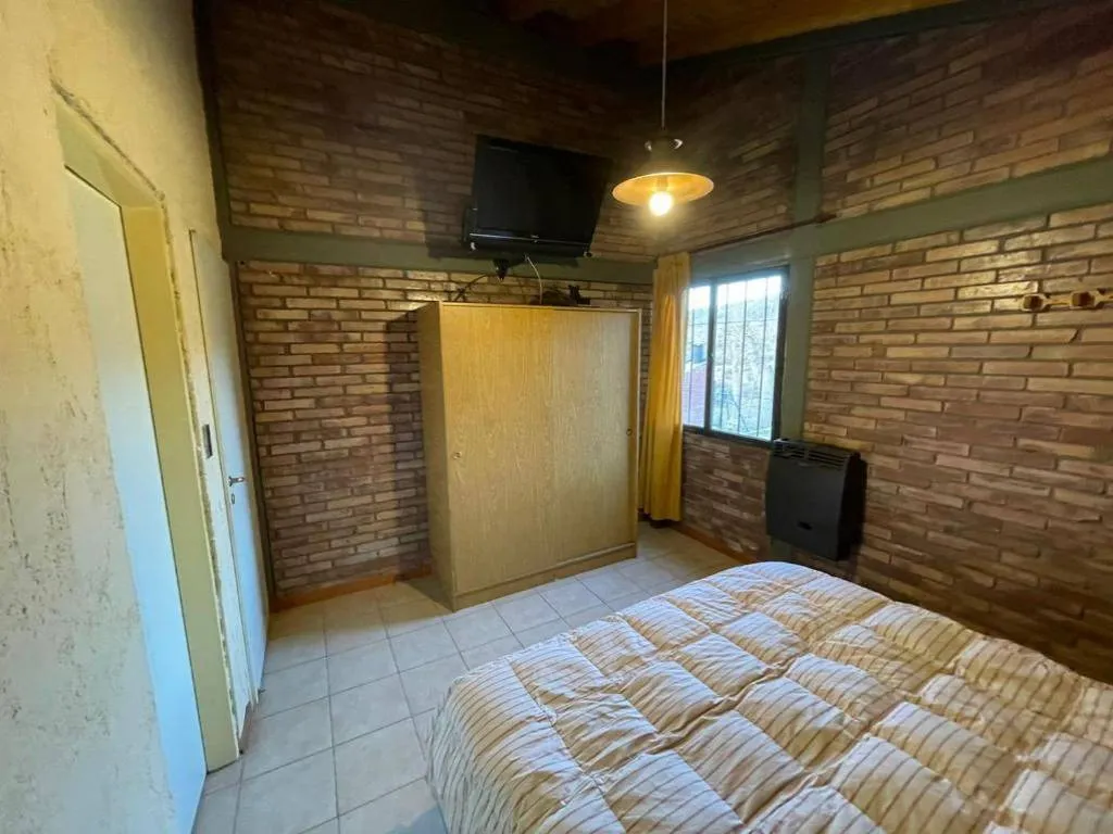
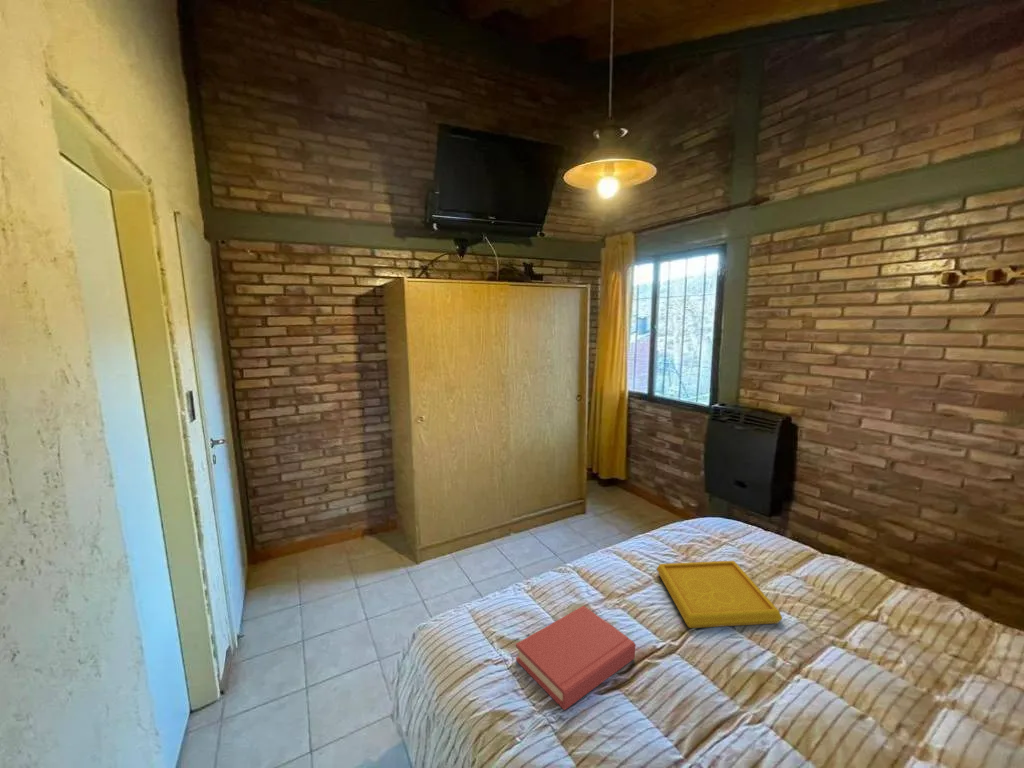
+ hardback book (575, 651)
+ serving tray (713, 590)
